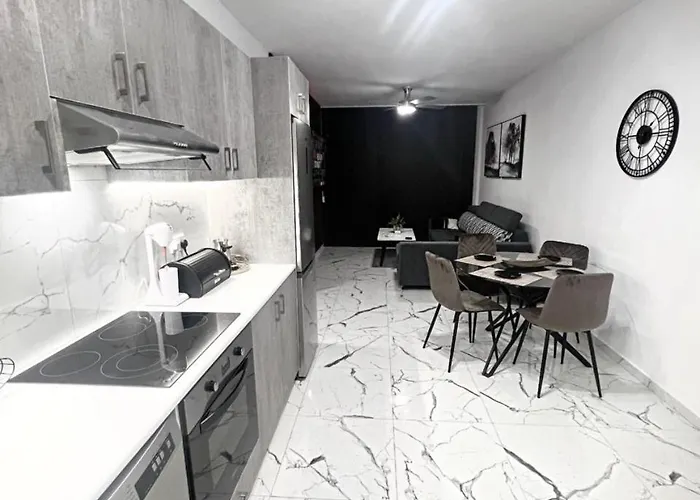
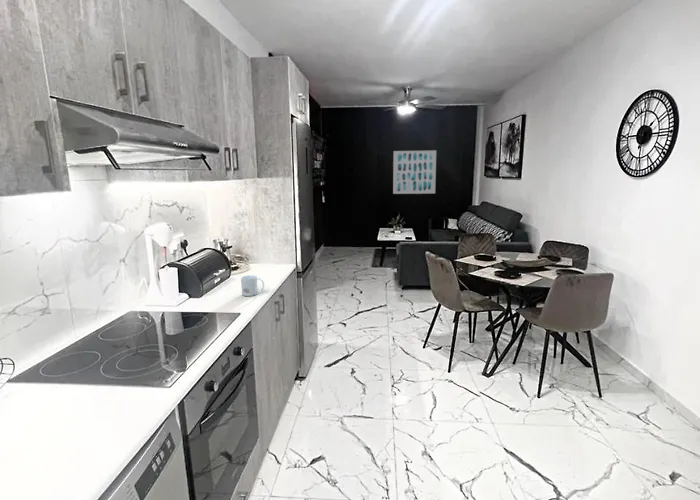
+ wall art (414, 172)
+ mug (252, 285)
